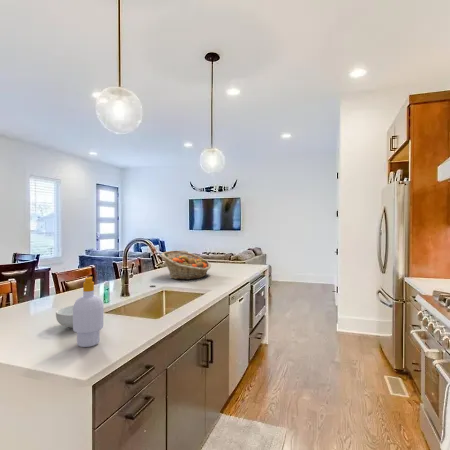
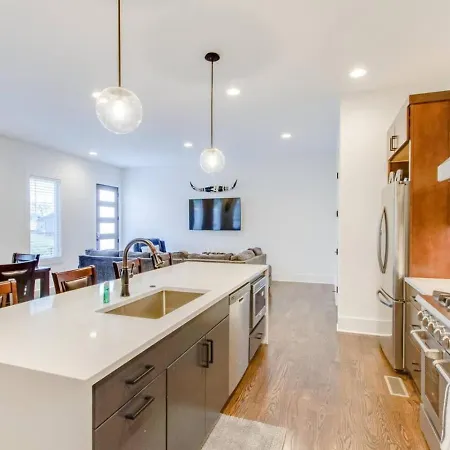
- cereal bowl (72, 317)
- fruit basket (186, 264)
- soap bottle (88, 311)
